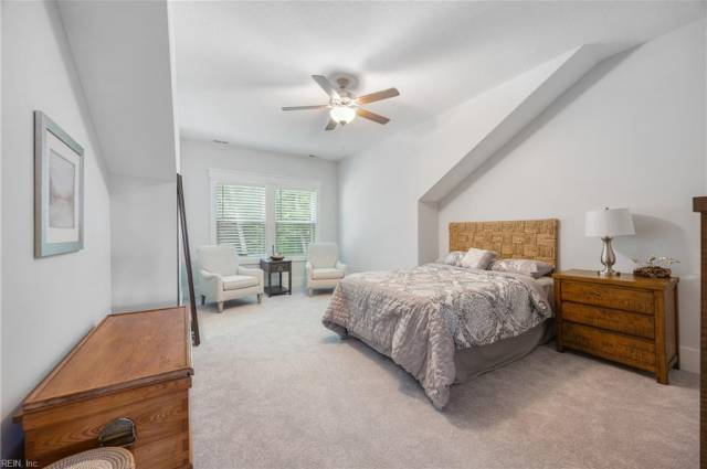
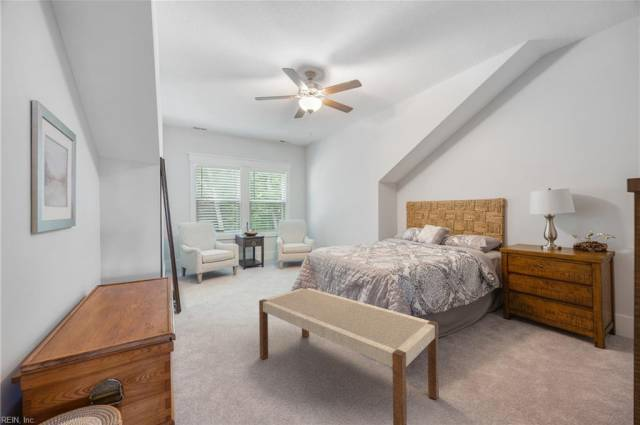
+ bench (338, 342)
